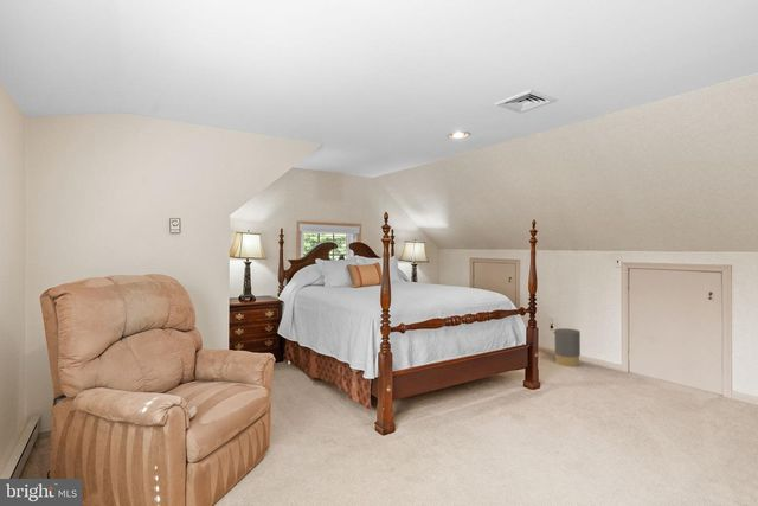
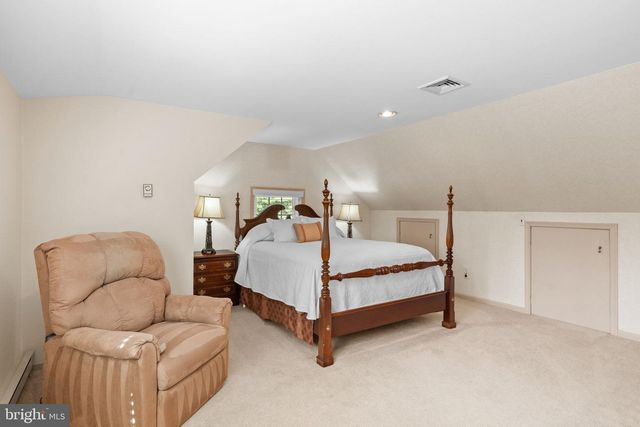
- trash can (566, 345)
